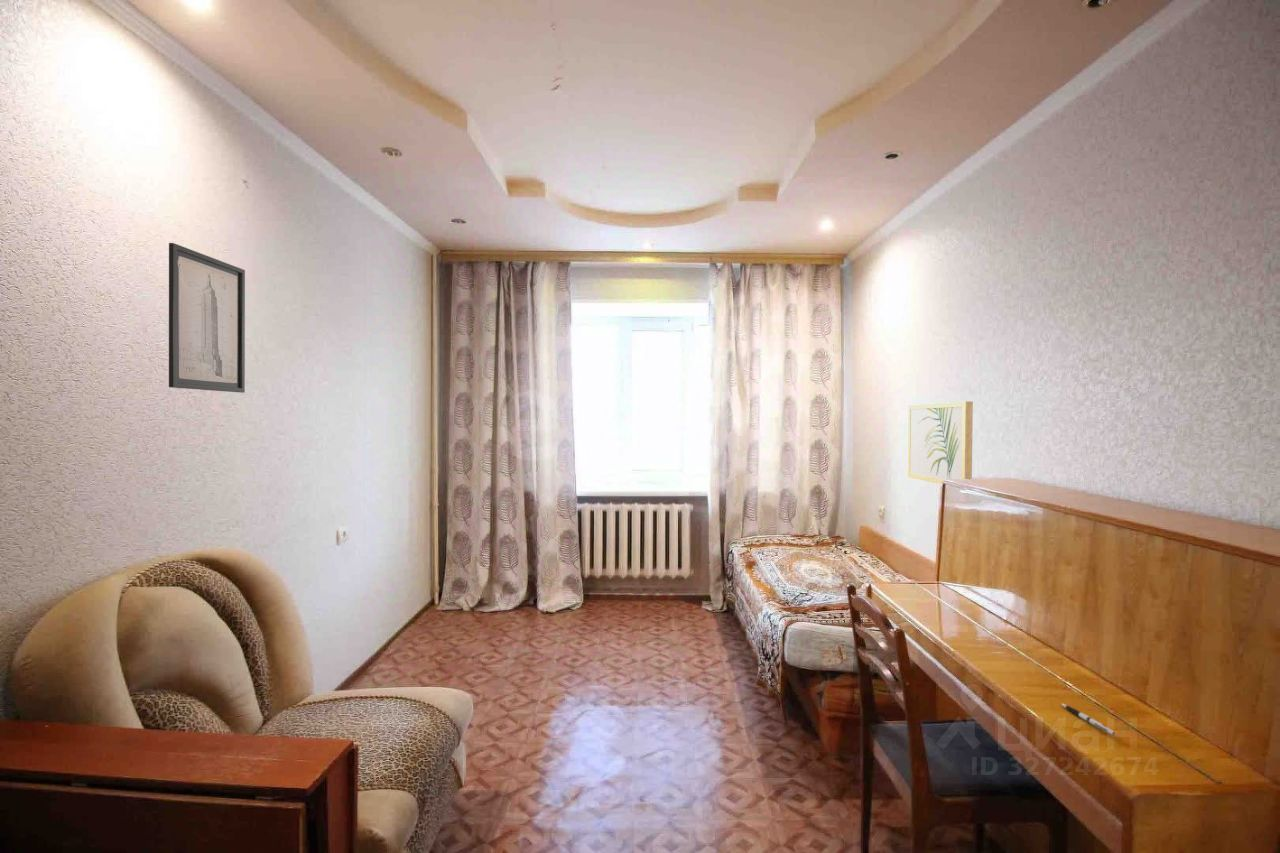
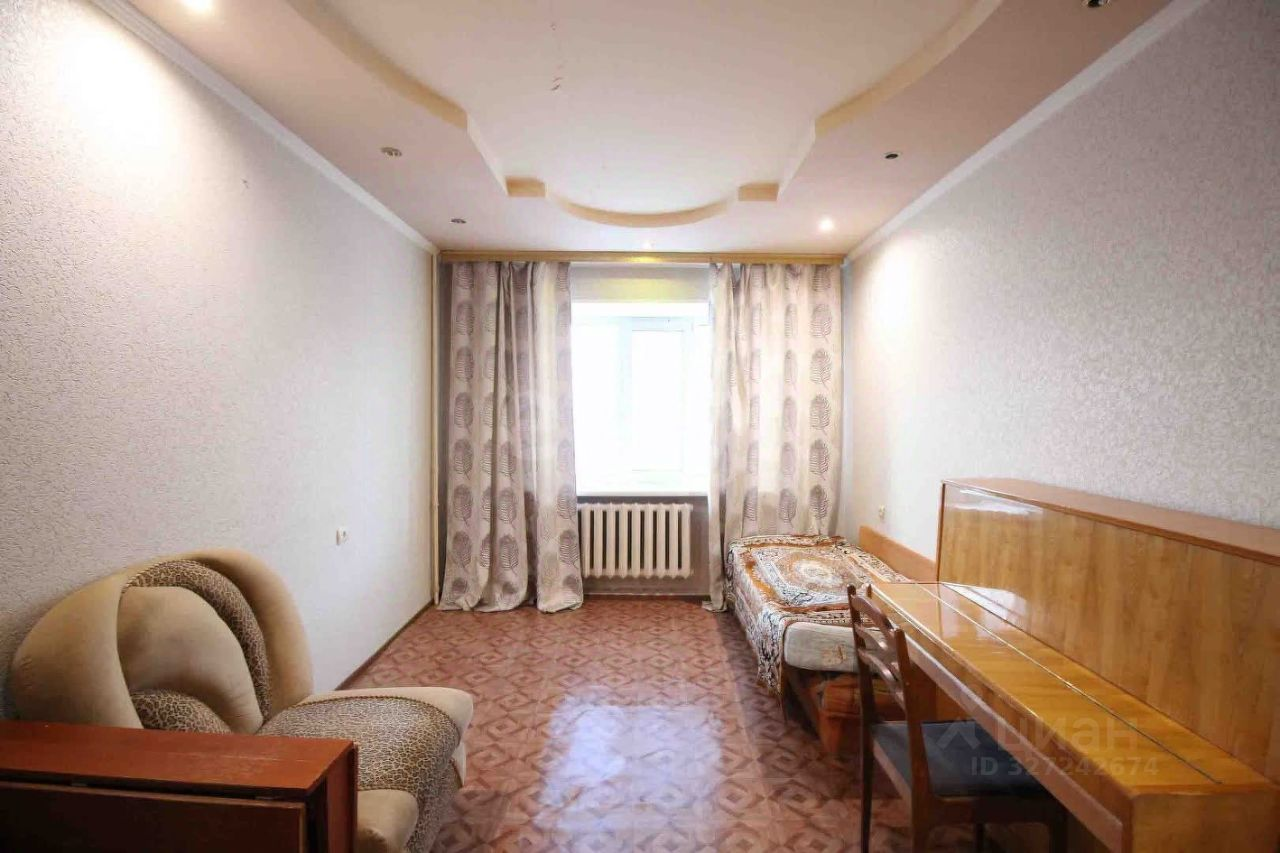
- pen (1085, 717)
- wall art (209, 323)
- wall art (936, 443)
